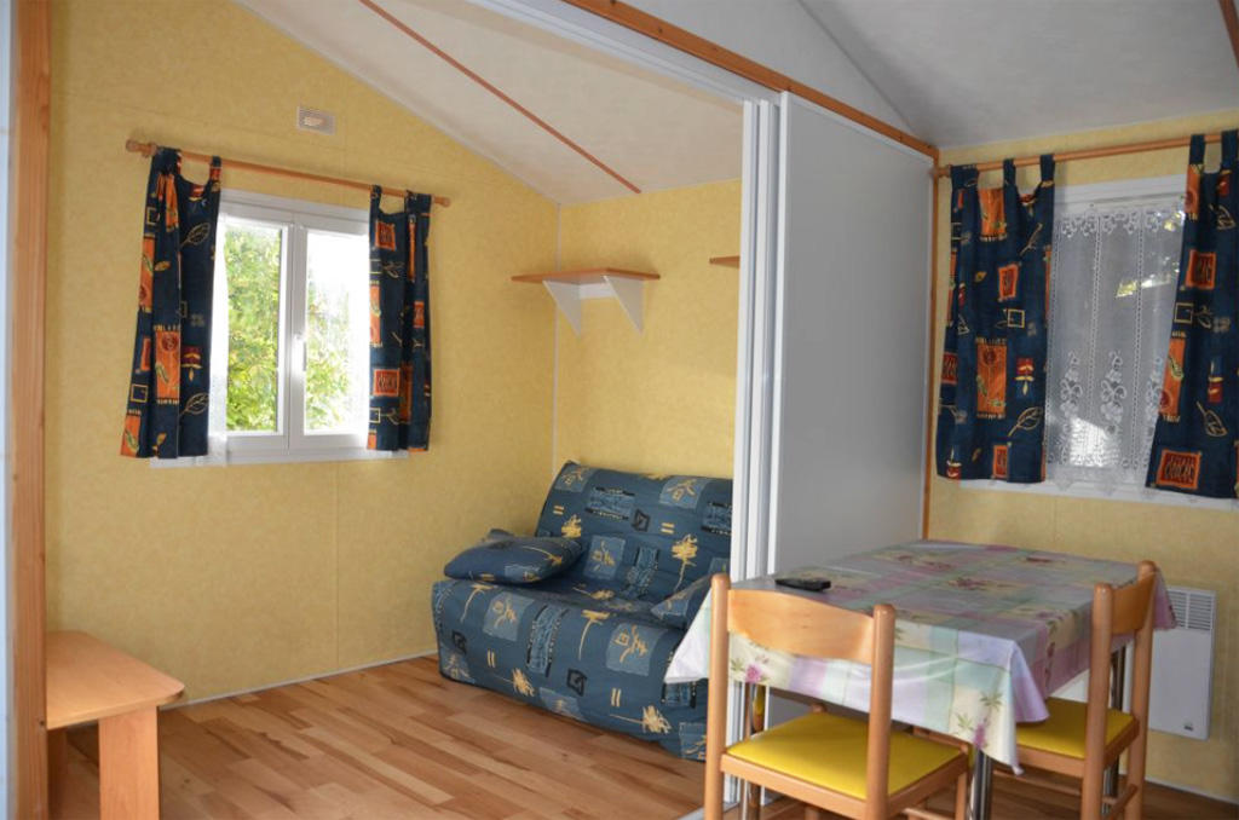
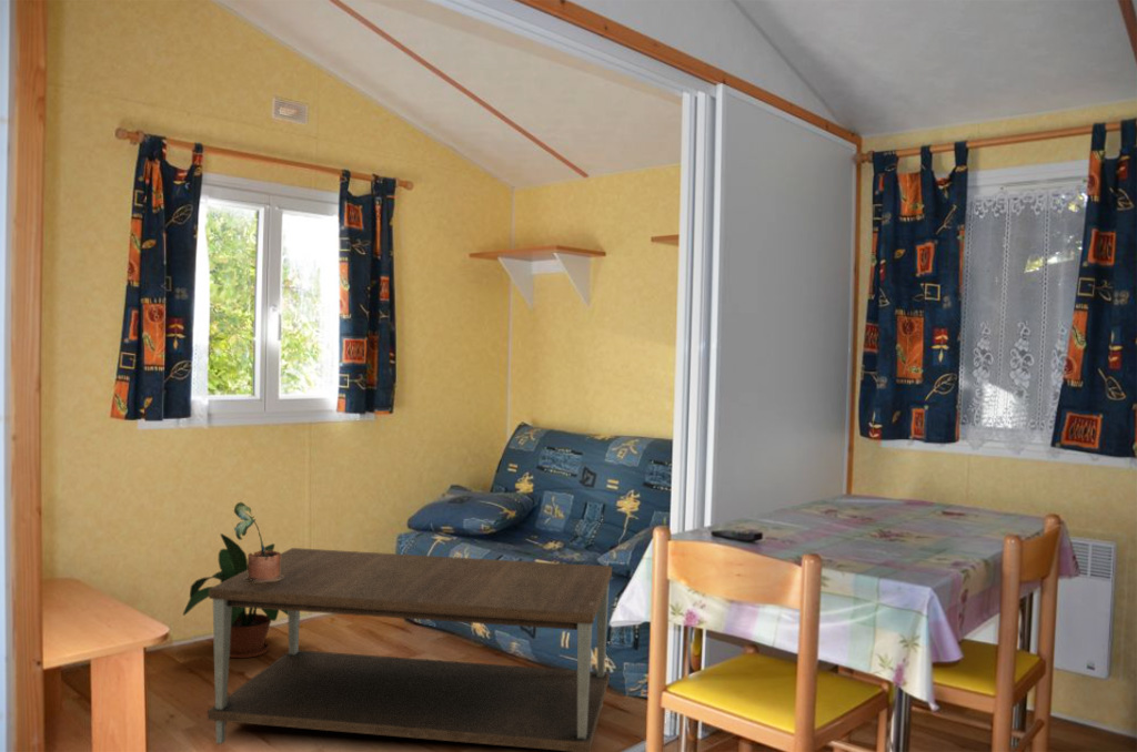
+ potted plant (260, 539)
+ coffee table (422, 659)
+ potted plant (239, 573)
